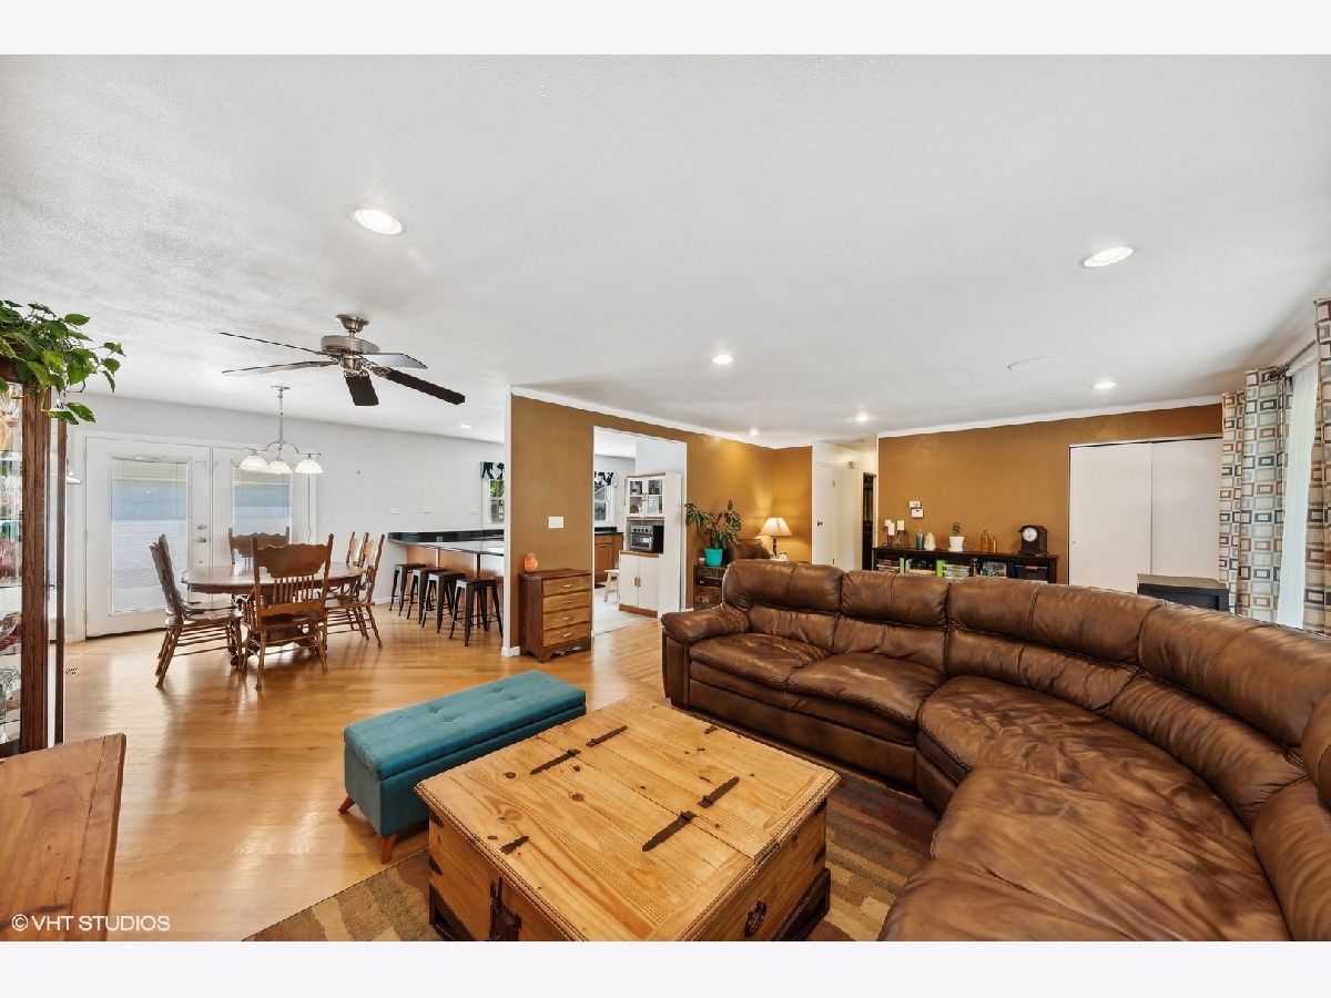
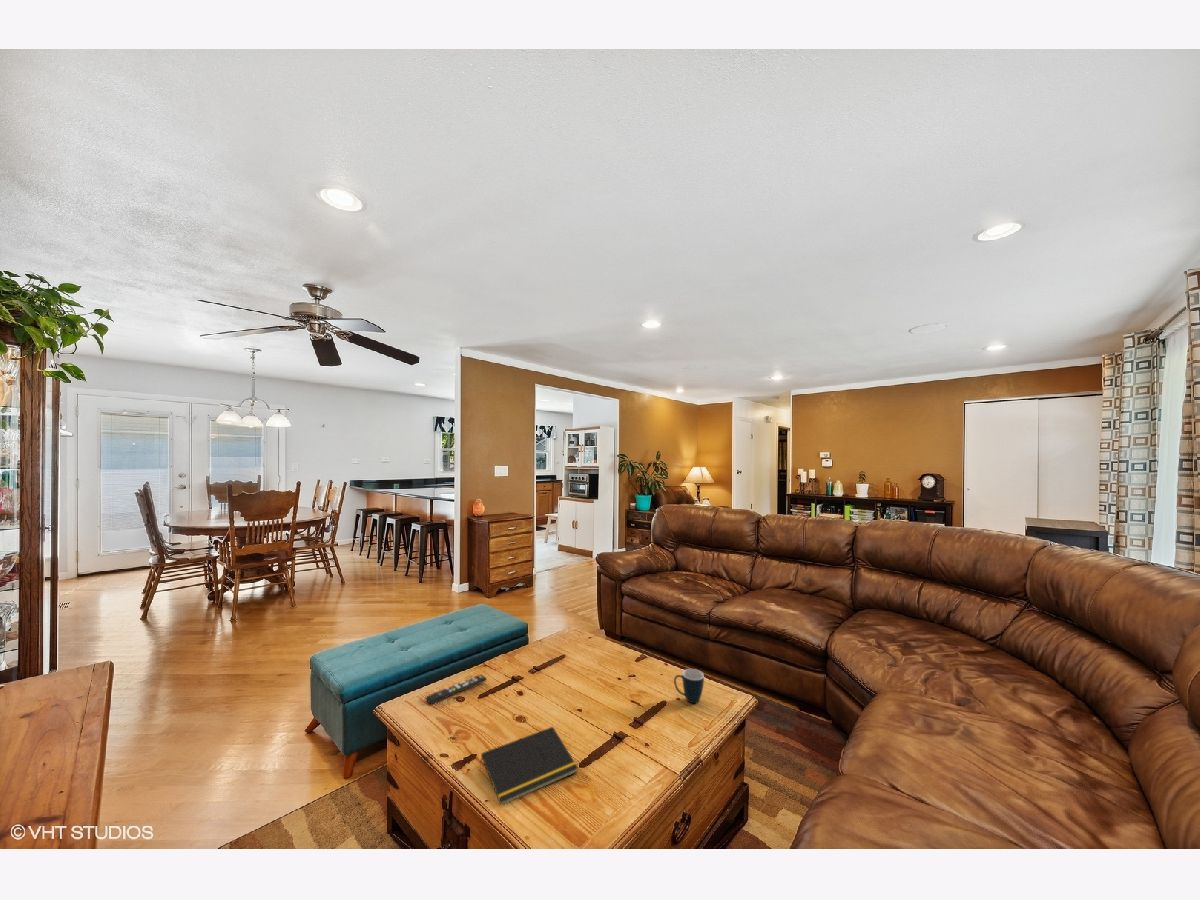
+ remote control (457, 688)
+ notepad (529, 762)
+ mug (688, 686)
